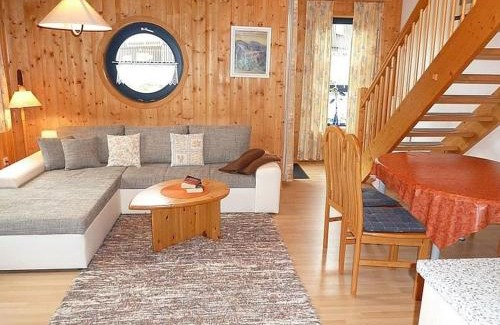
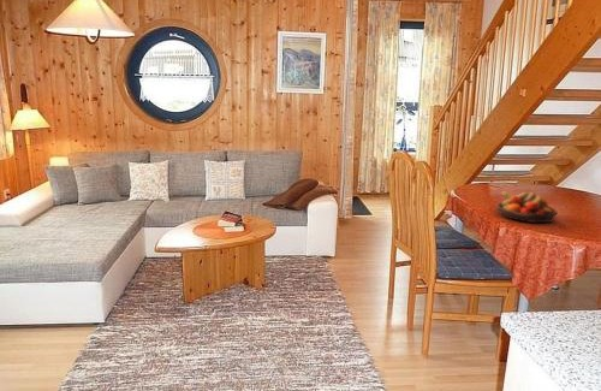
+ fruit bowl (525, 205)
